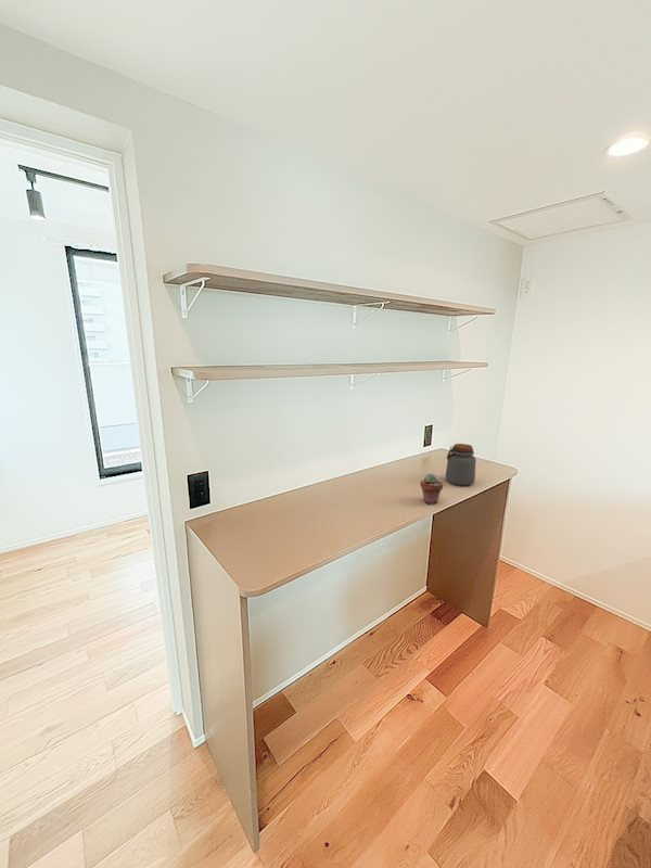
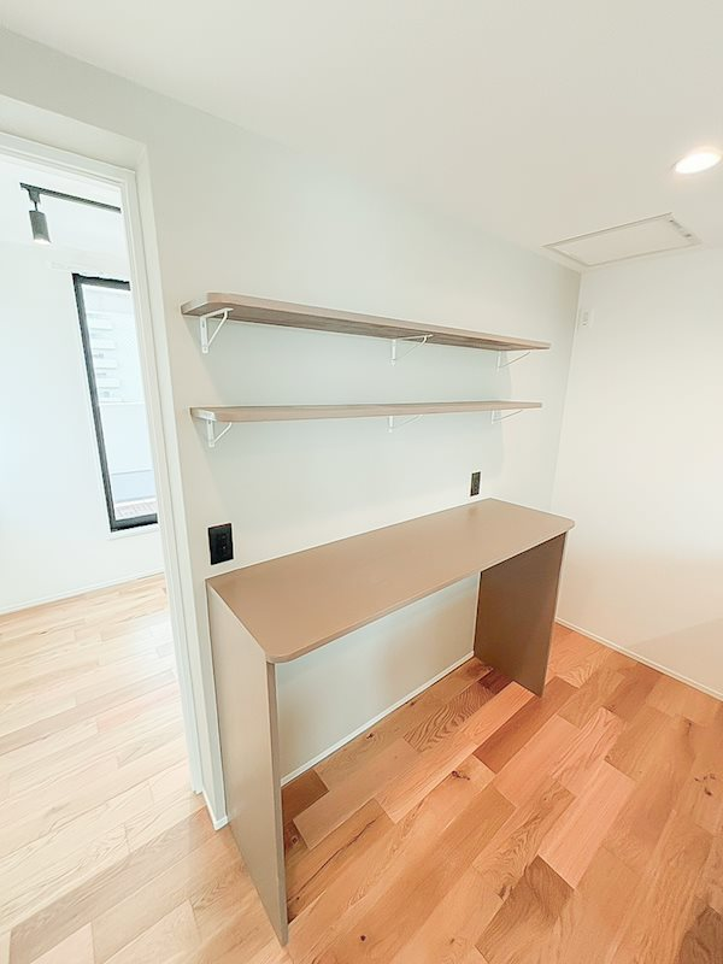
- jar (461, 463)
- potted succulent (431, 487)
